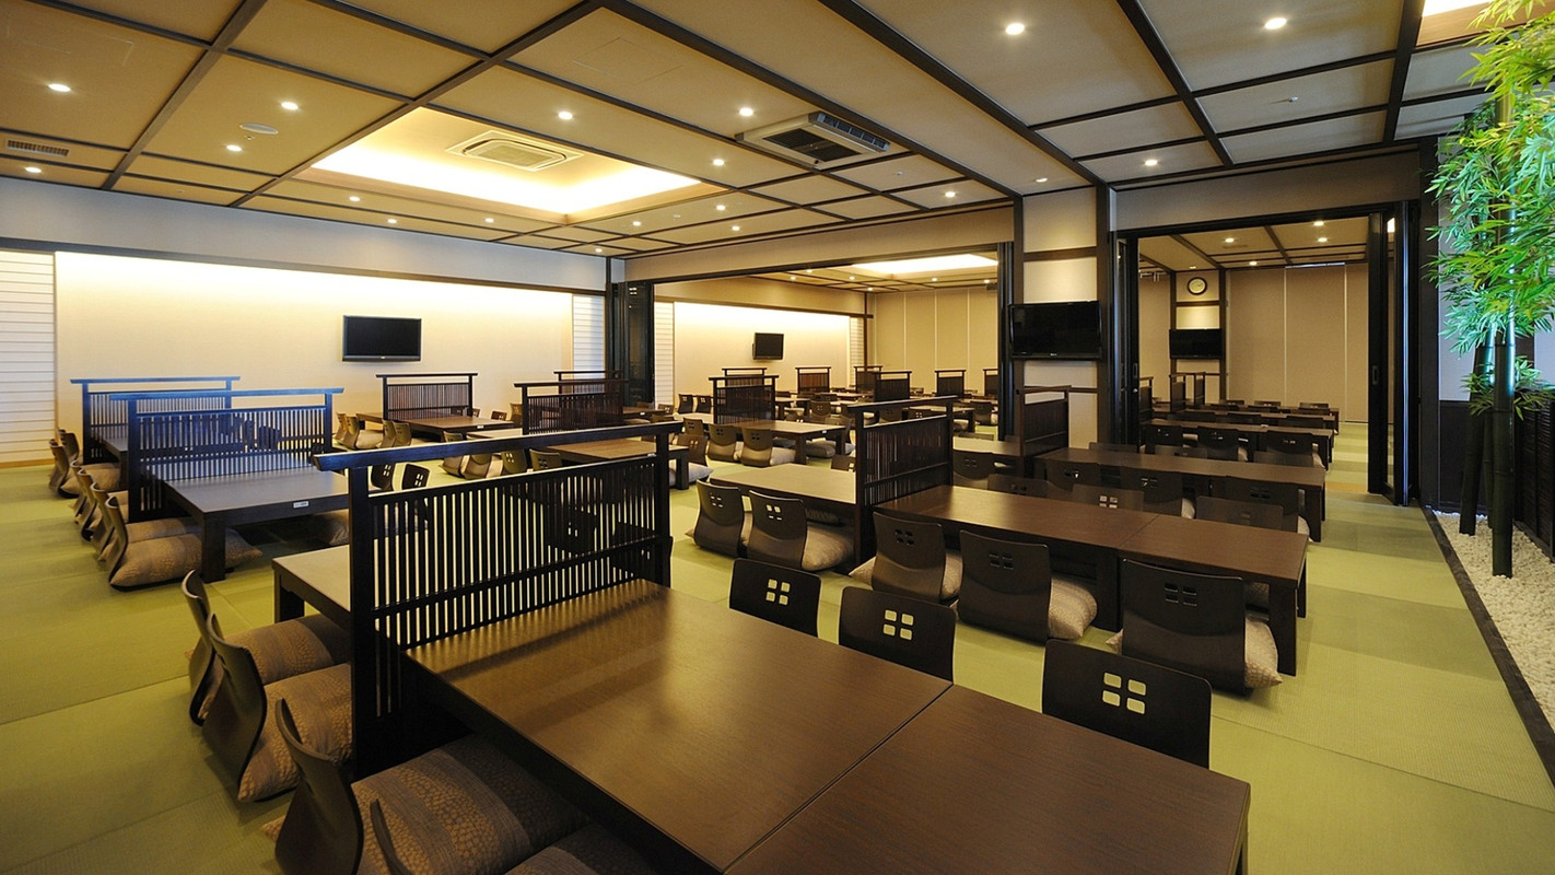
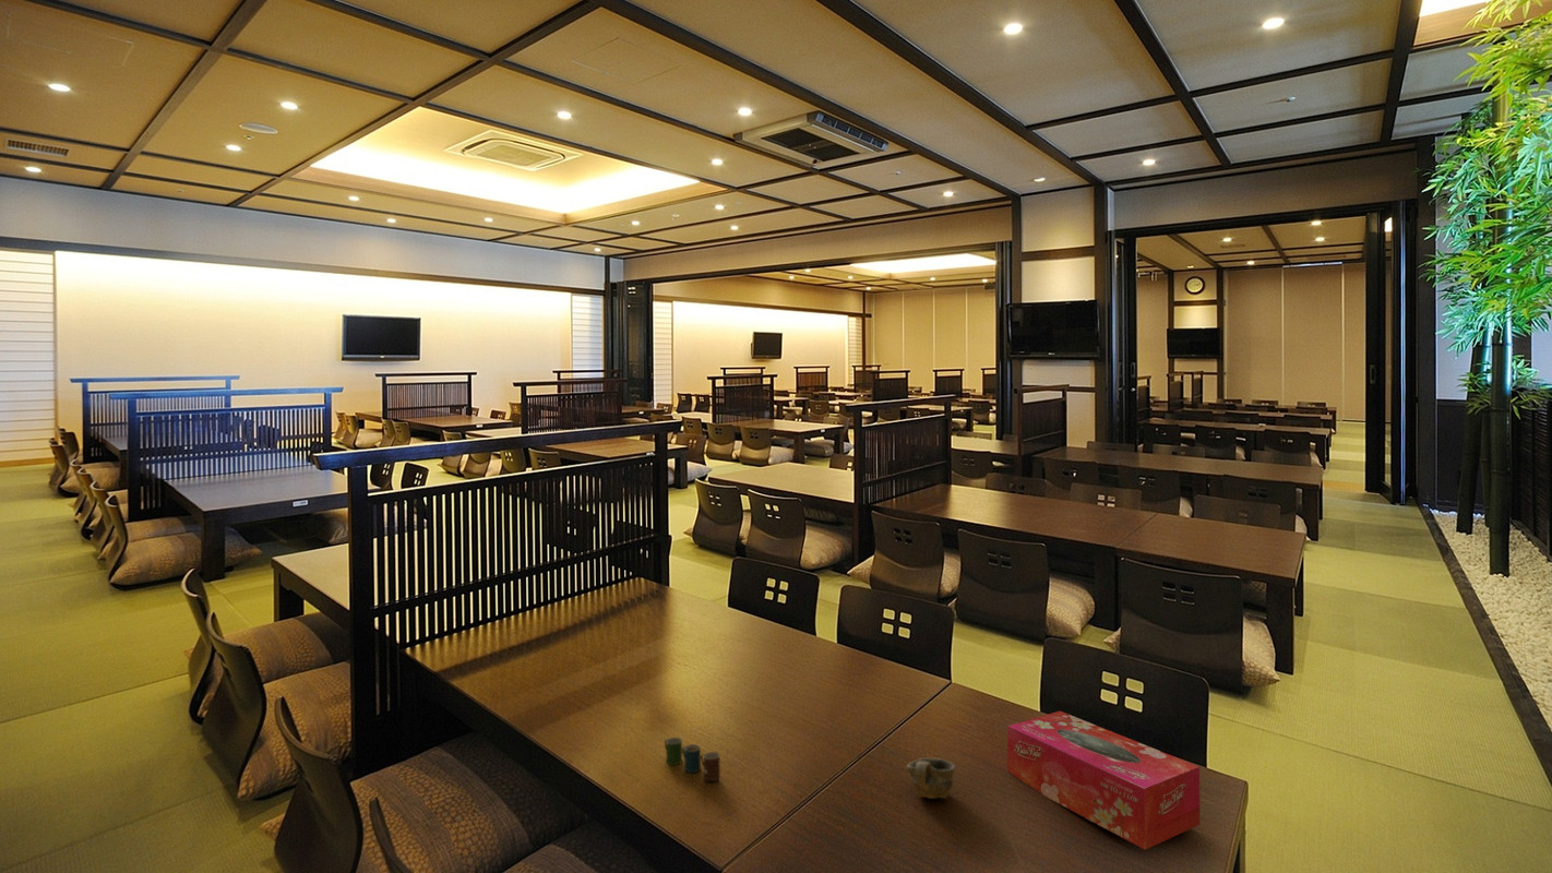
+ tissue box (1097, 772)
+ cup (928, 774)
+ cup (690, 750)
